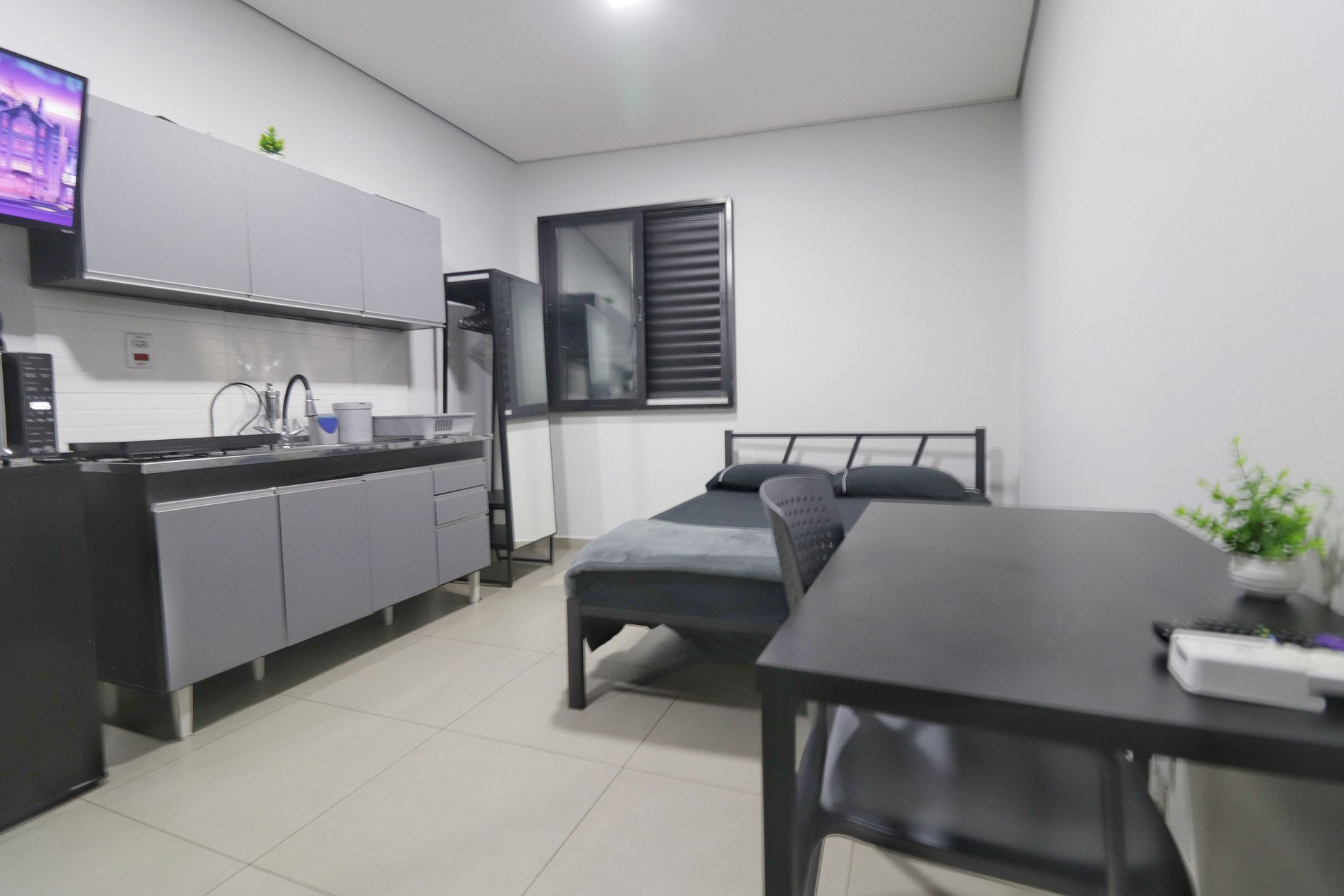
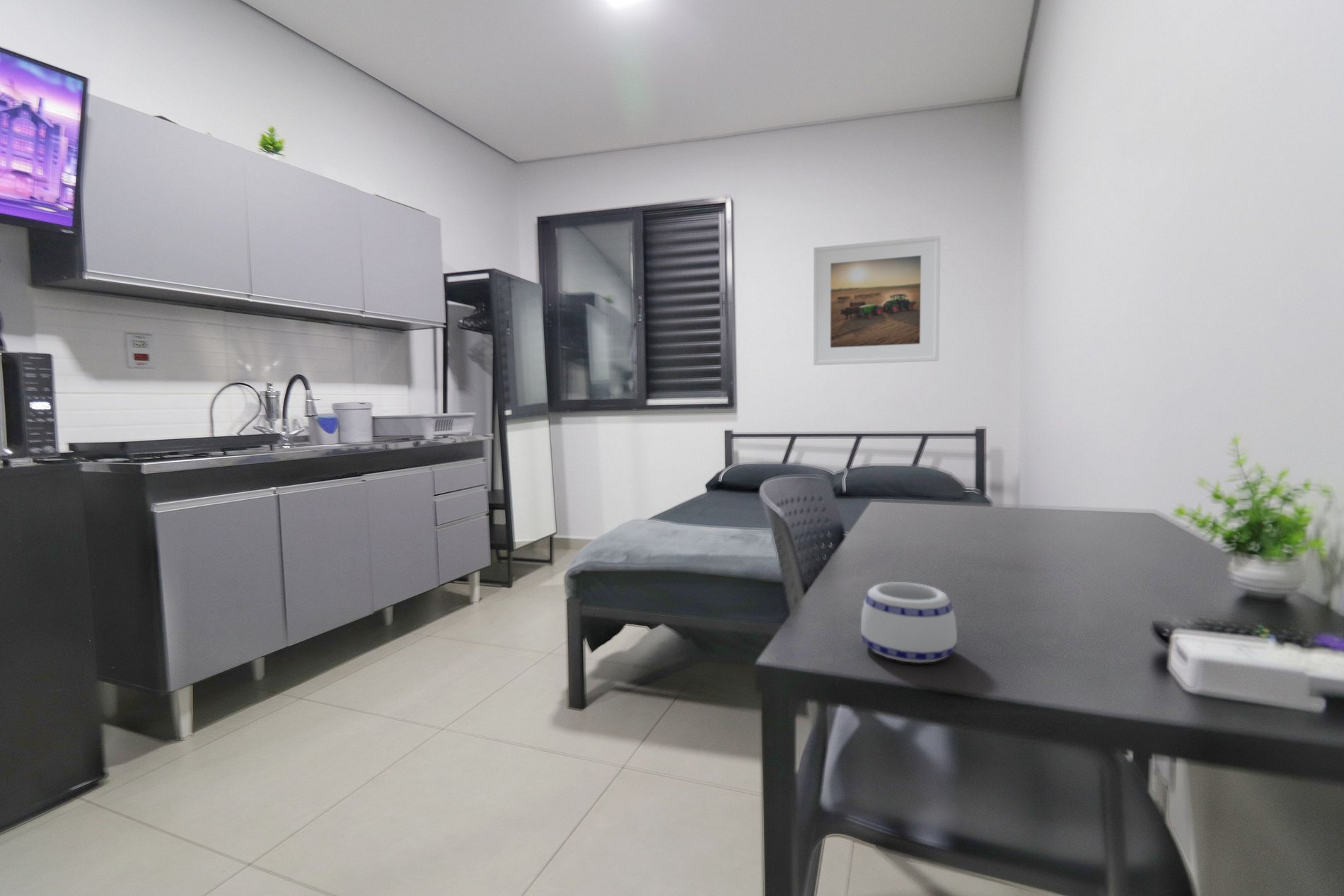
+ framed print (874, 303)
+ mug (908, 616)
